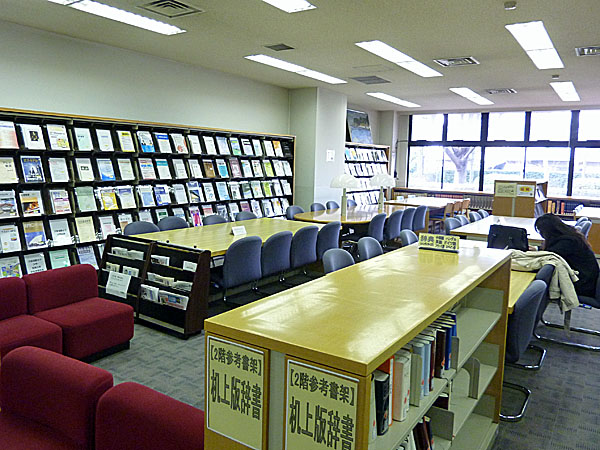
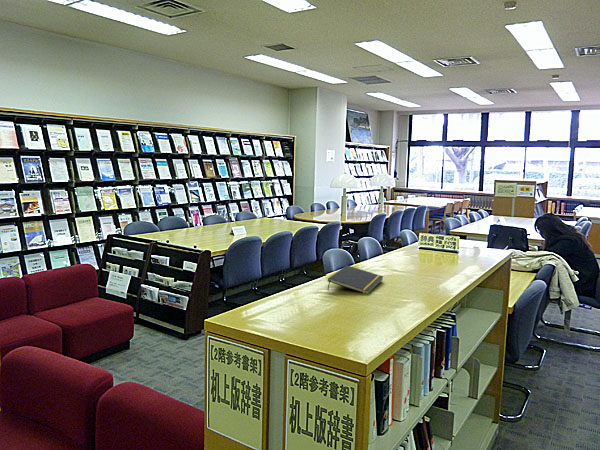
+ notepad (356, 278)
